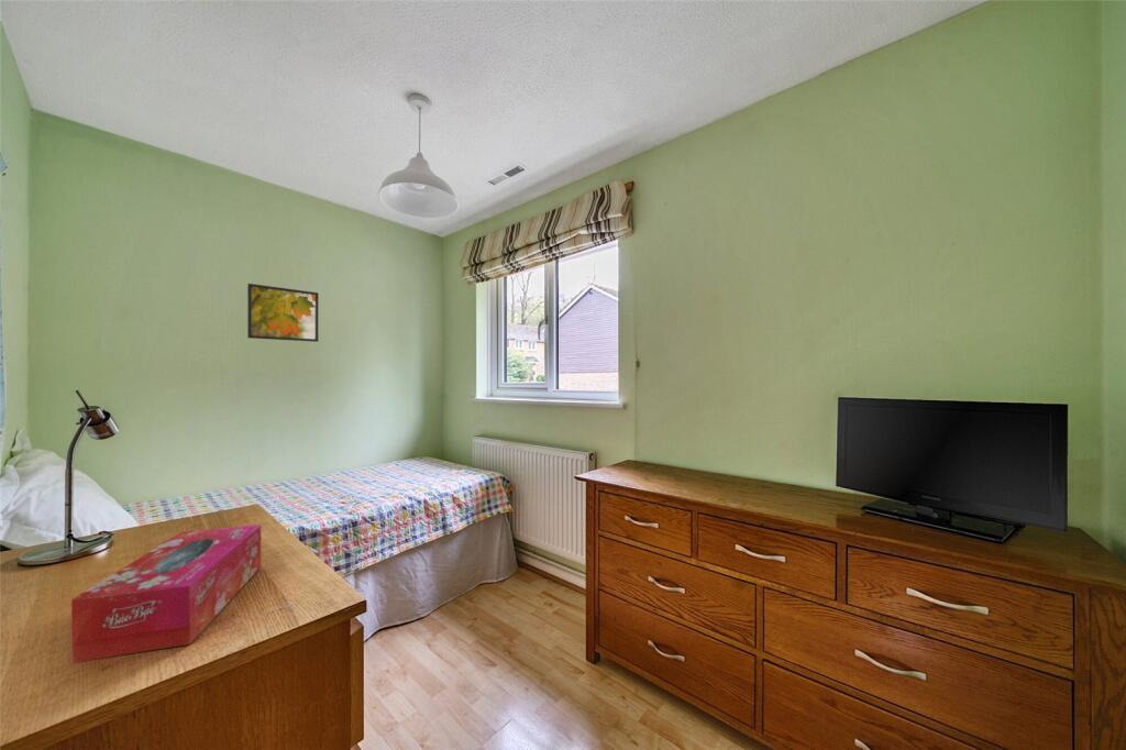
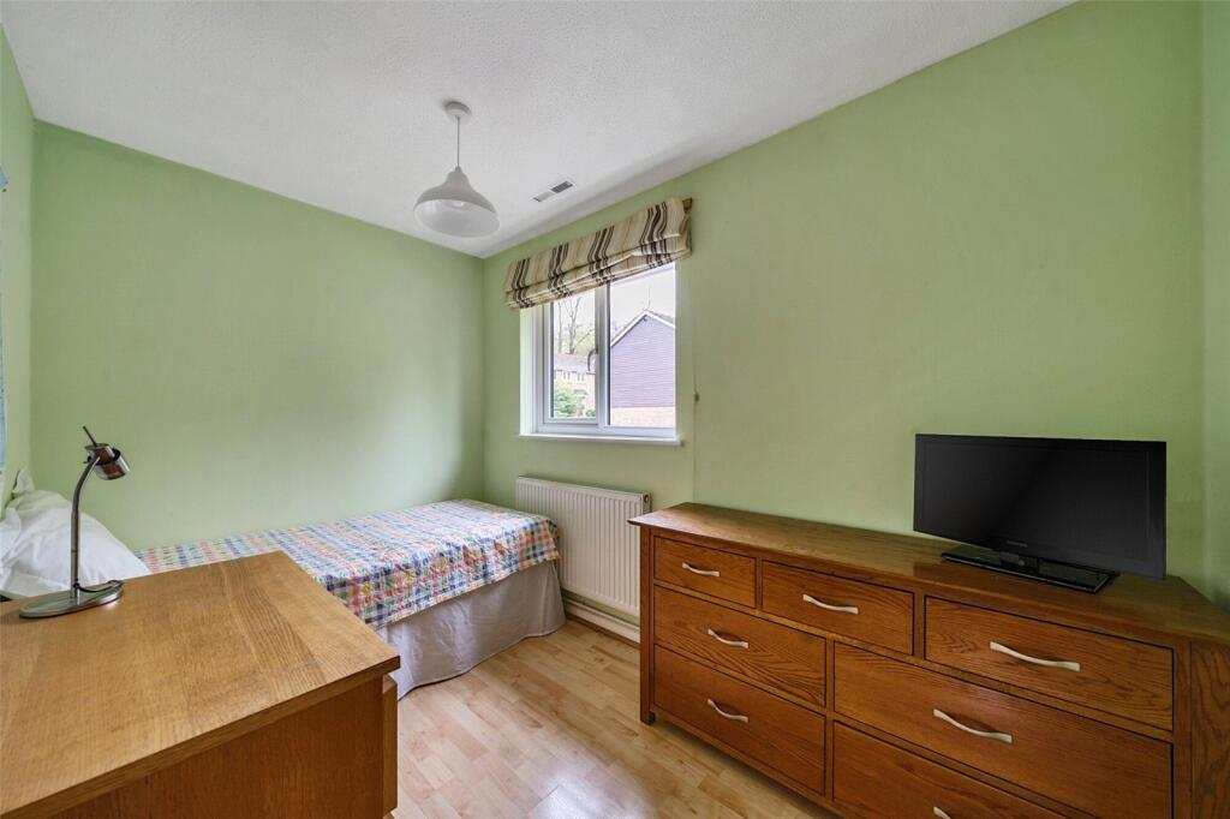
- tissue box (185, 580)
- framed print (285, 313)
